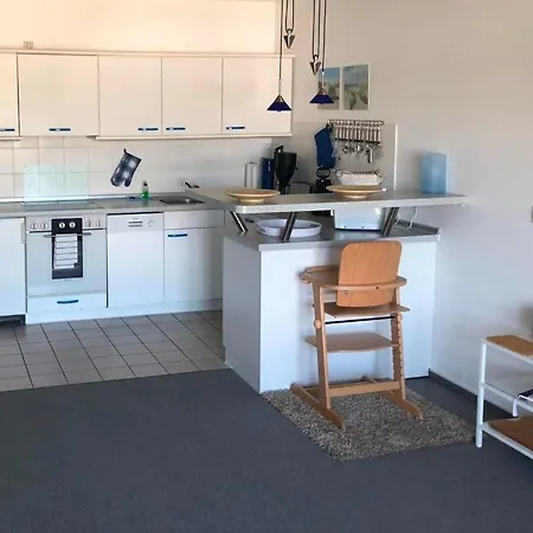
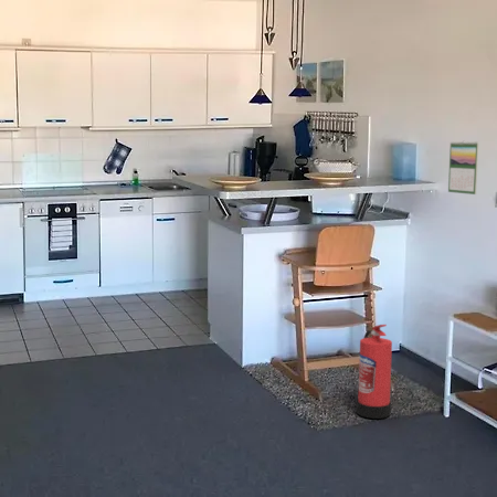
+ fire extinguisher (371, 364)
+ calendar (463, 167)
